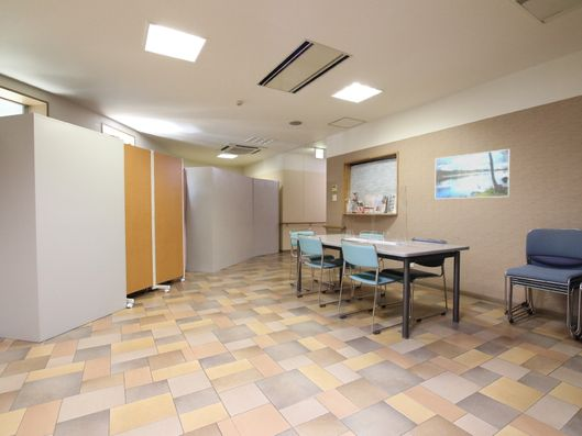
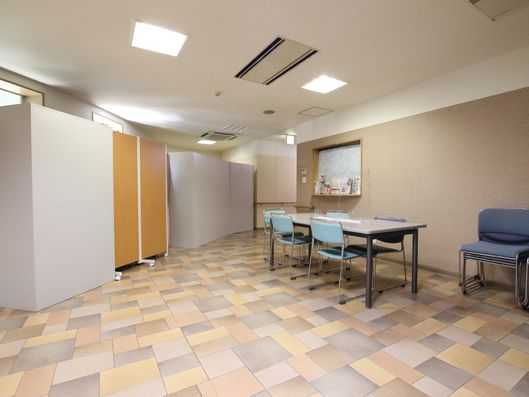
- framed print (469, 176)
